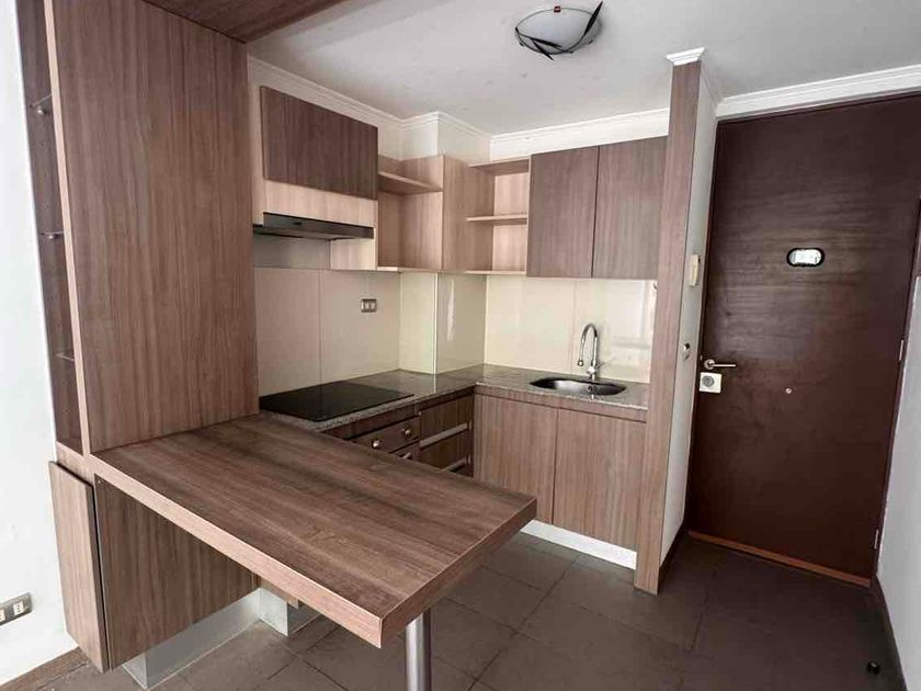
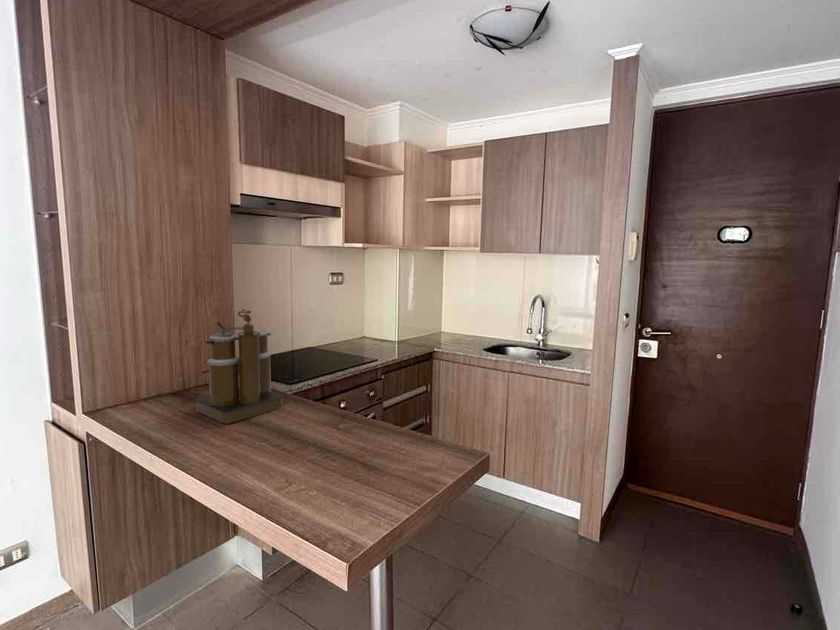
+ coffee maker (239, 358)
